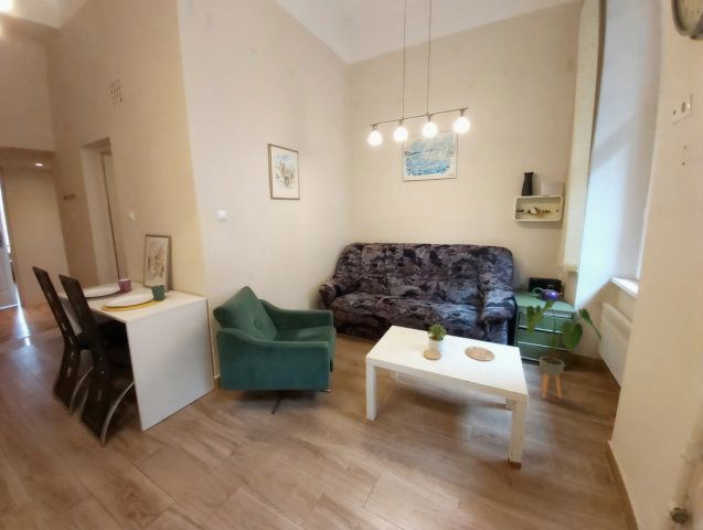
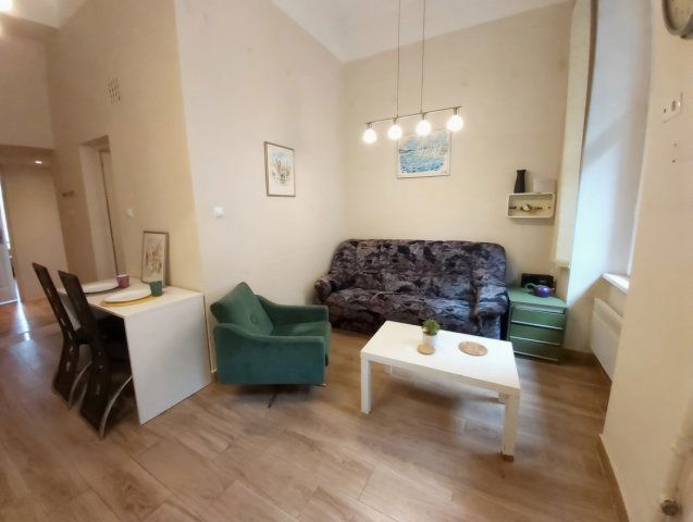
- house plant (557, 353)
